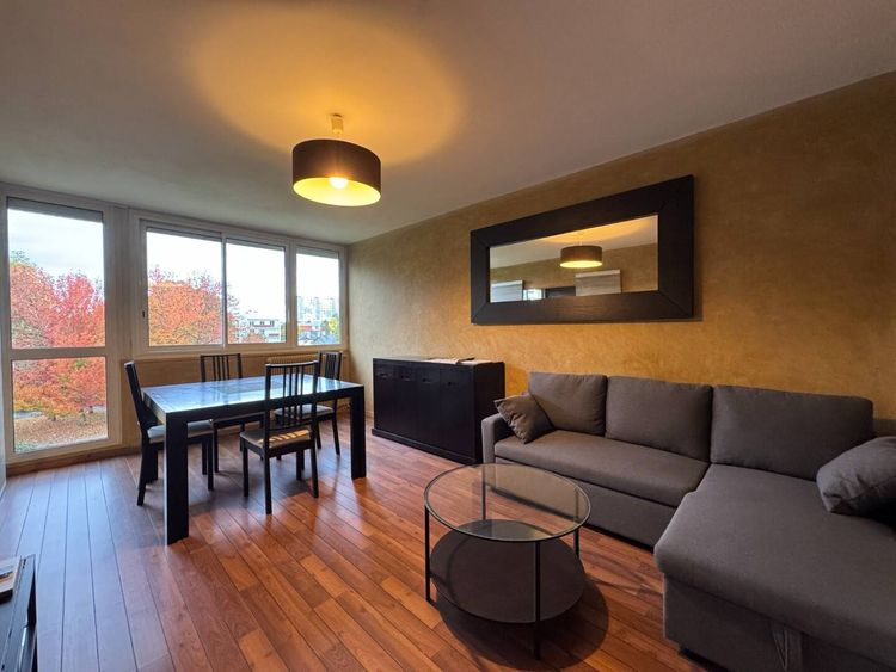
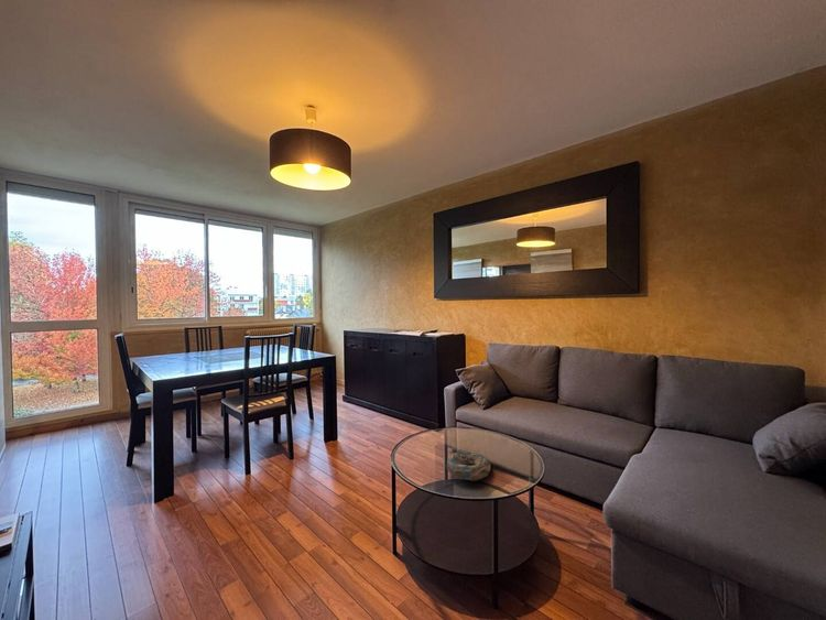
+ decorative bowl (467, 465)
